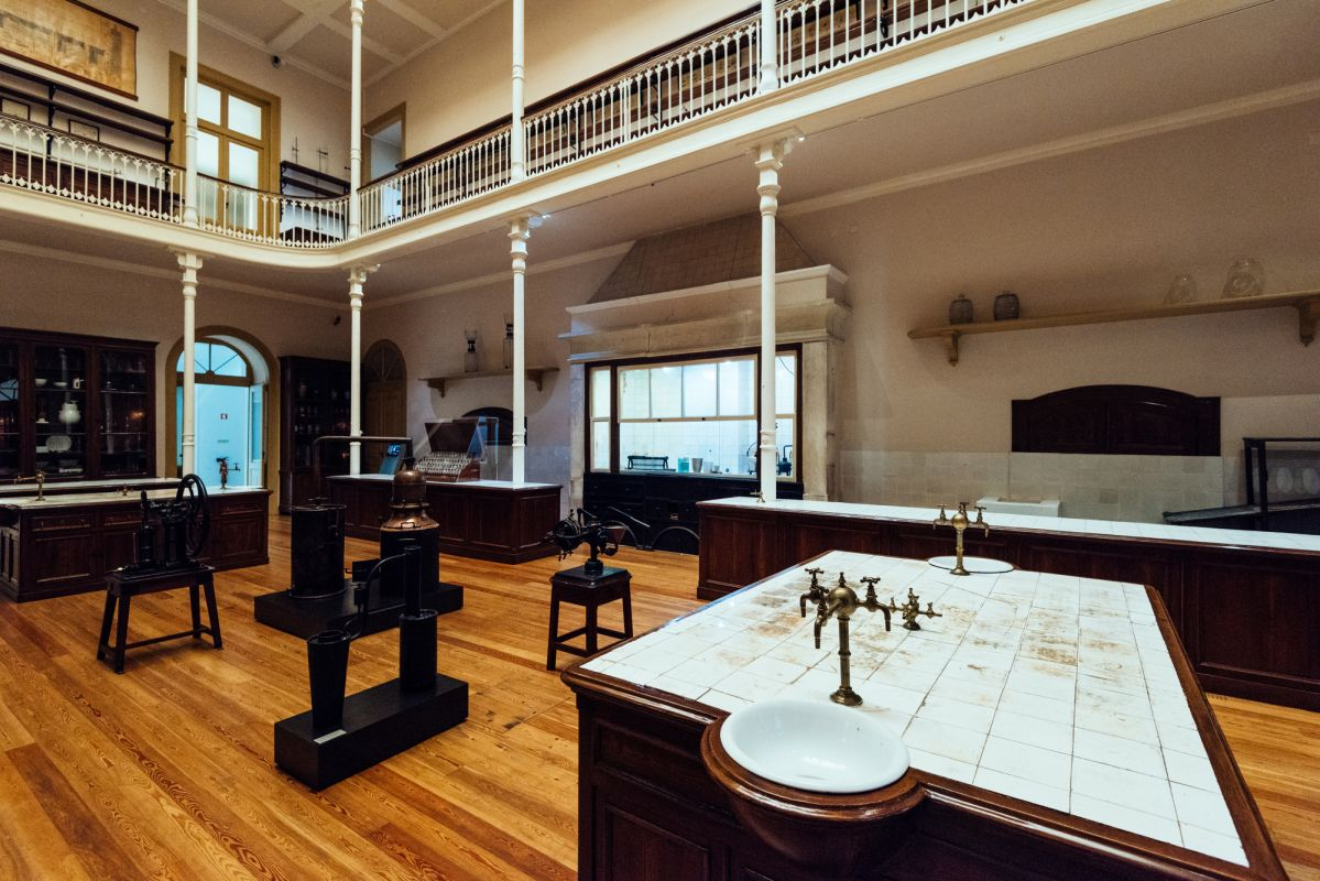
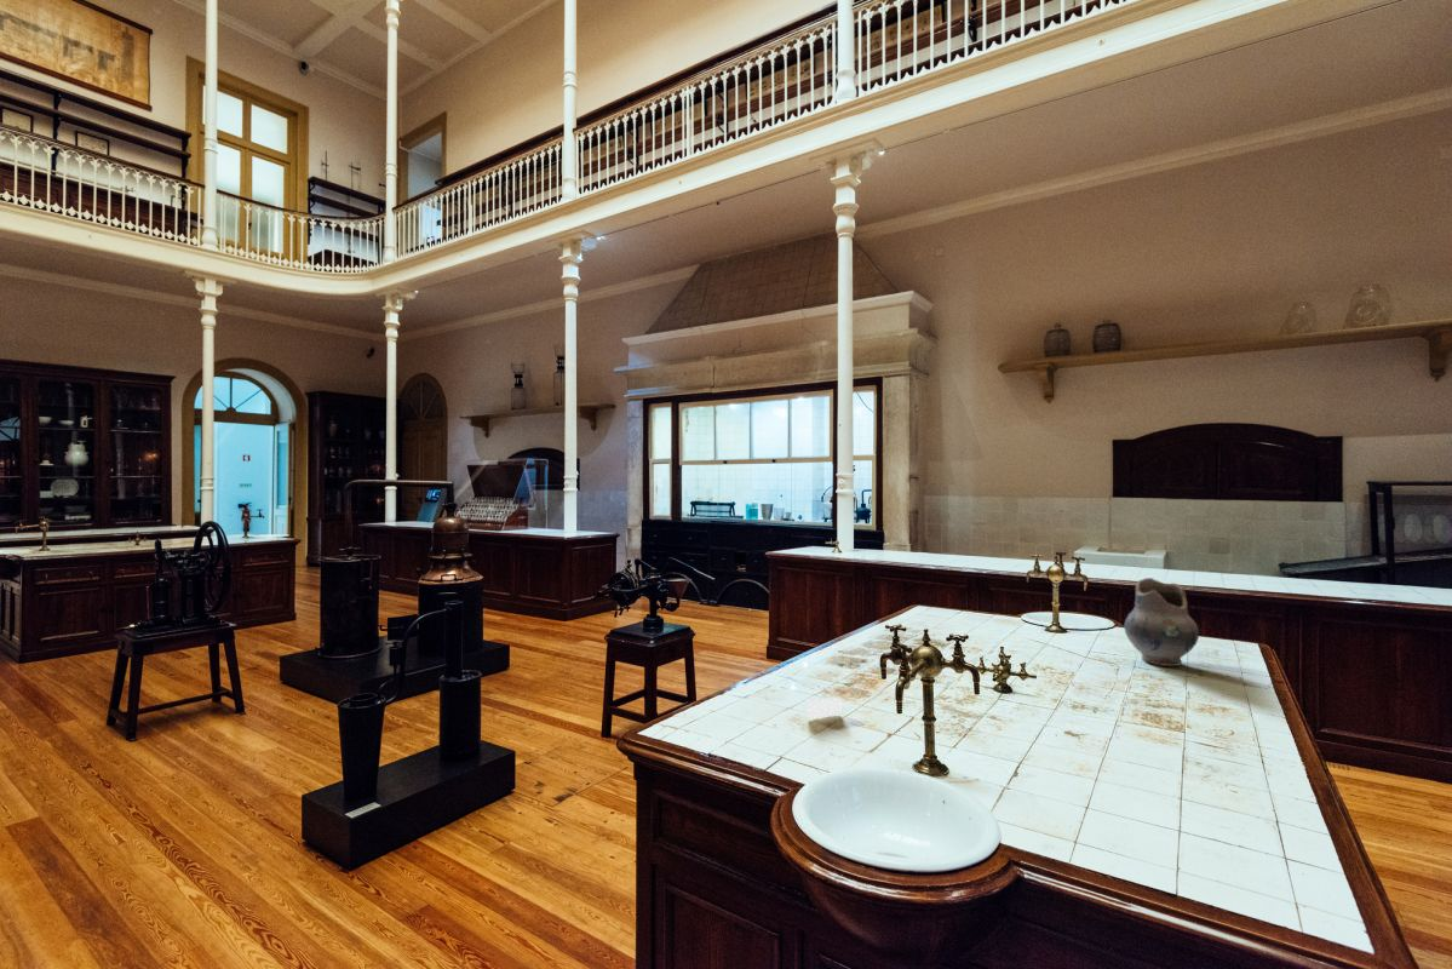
+ ceramic jug (1160, 621)
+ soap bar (823, 707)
